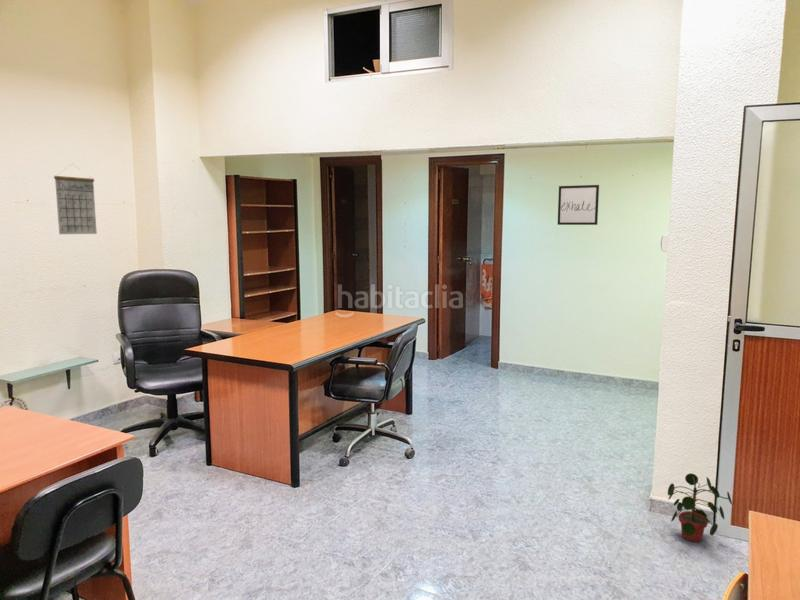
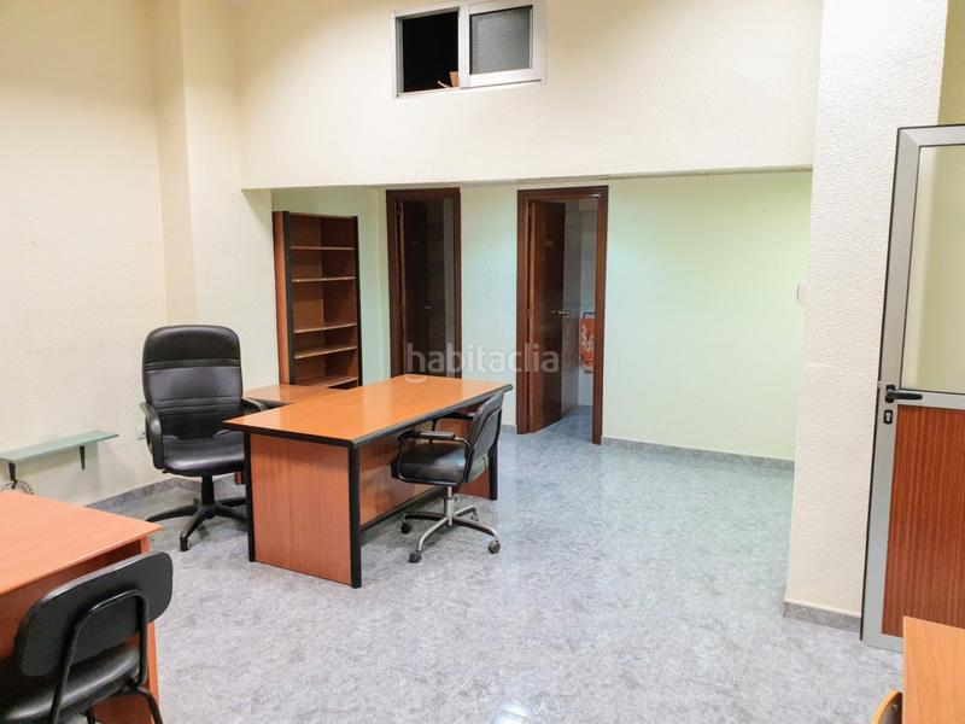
- calendar (76, 199)
- wall art (577, 205)
- potted plant (698, 503)
